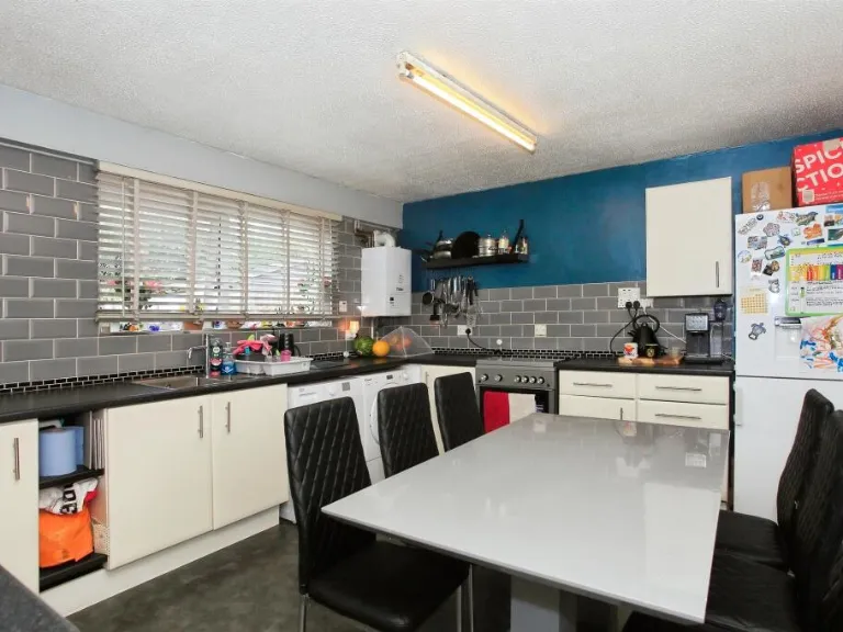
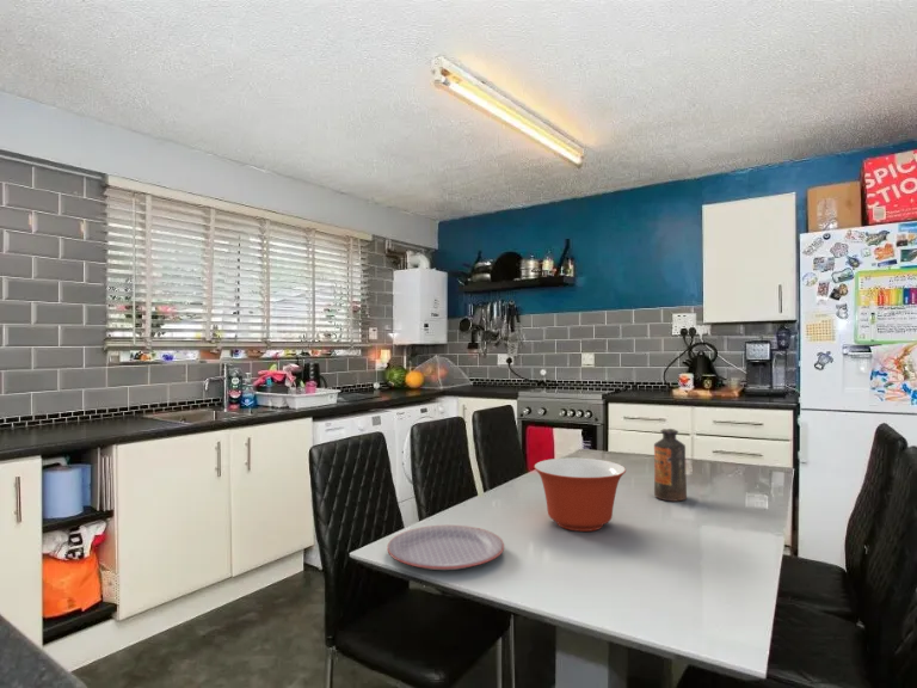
+ plate (445, 548)
+ bottle (670, 463)
+ mixing bowl (579, 494)
